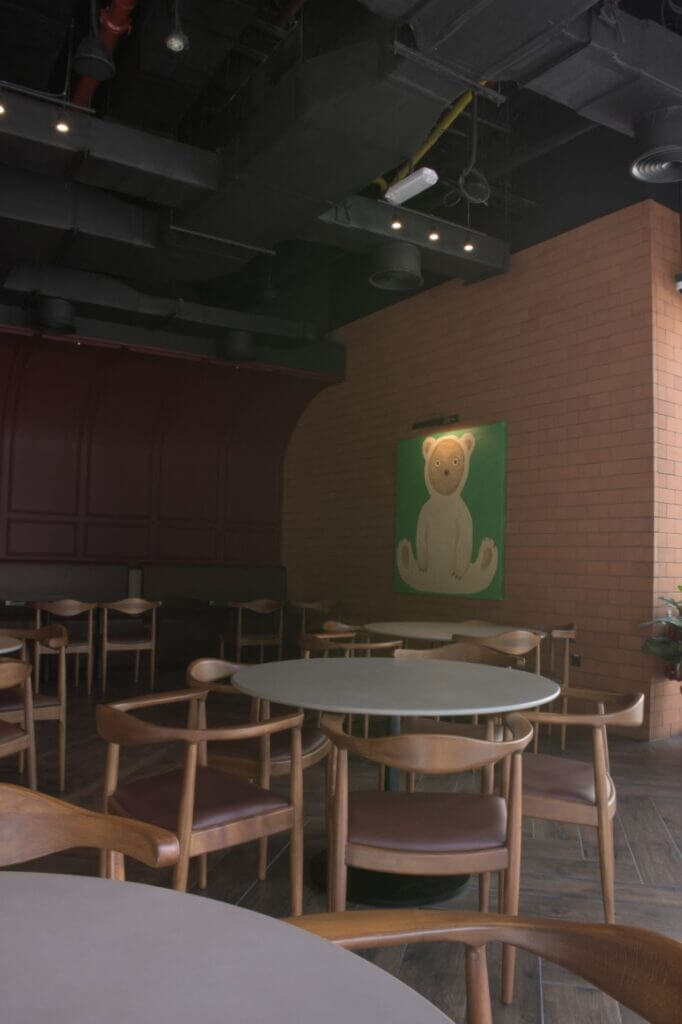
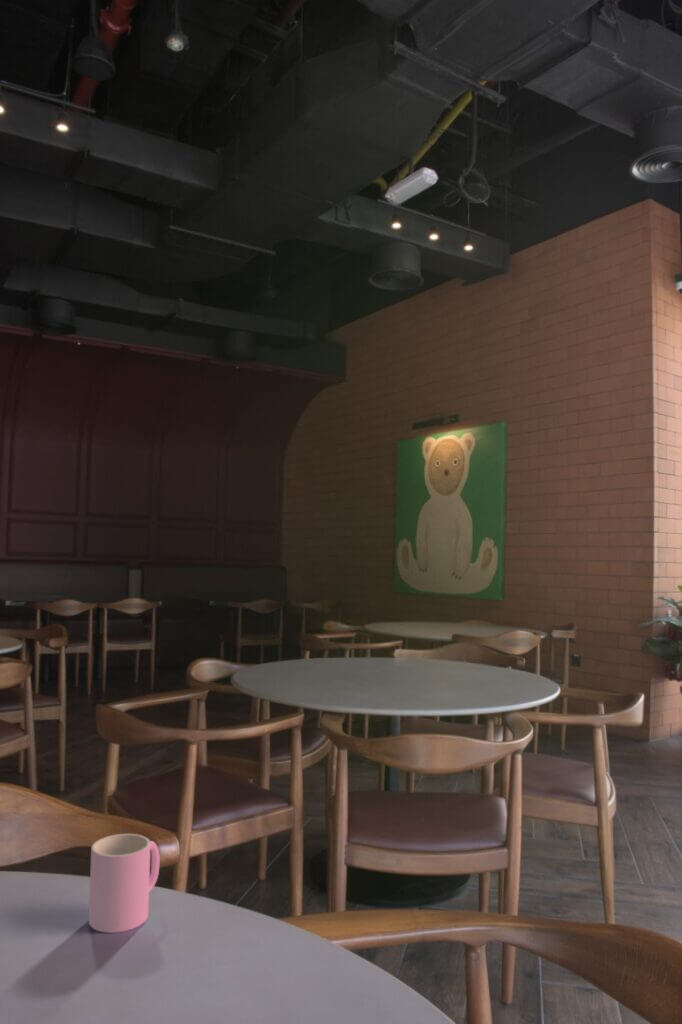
+ cup (129, 876)
